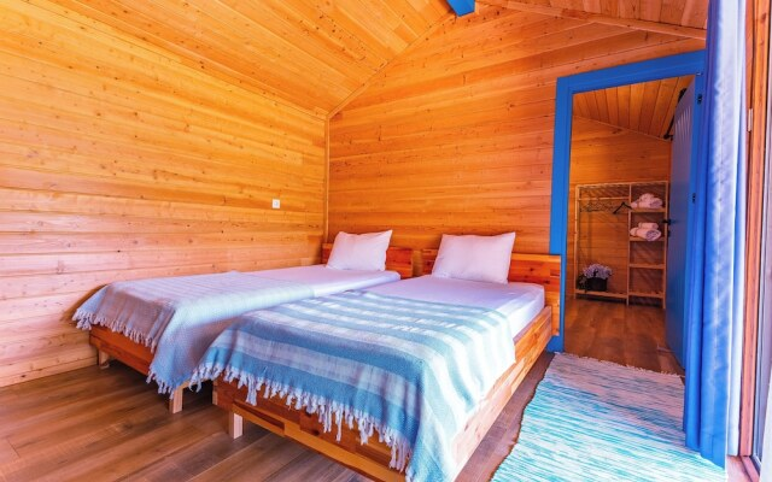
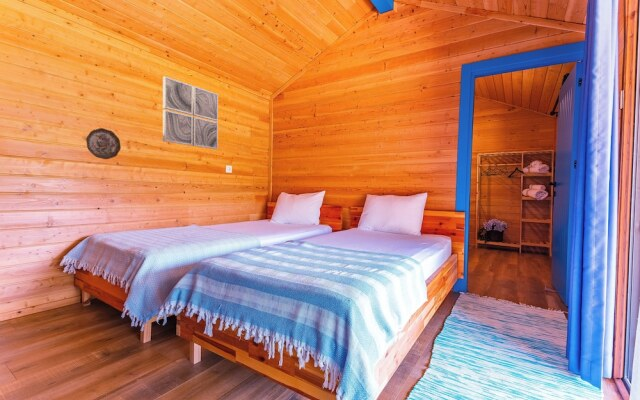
+ wall art (192, 116)
+ decorative plate (103, 143)
